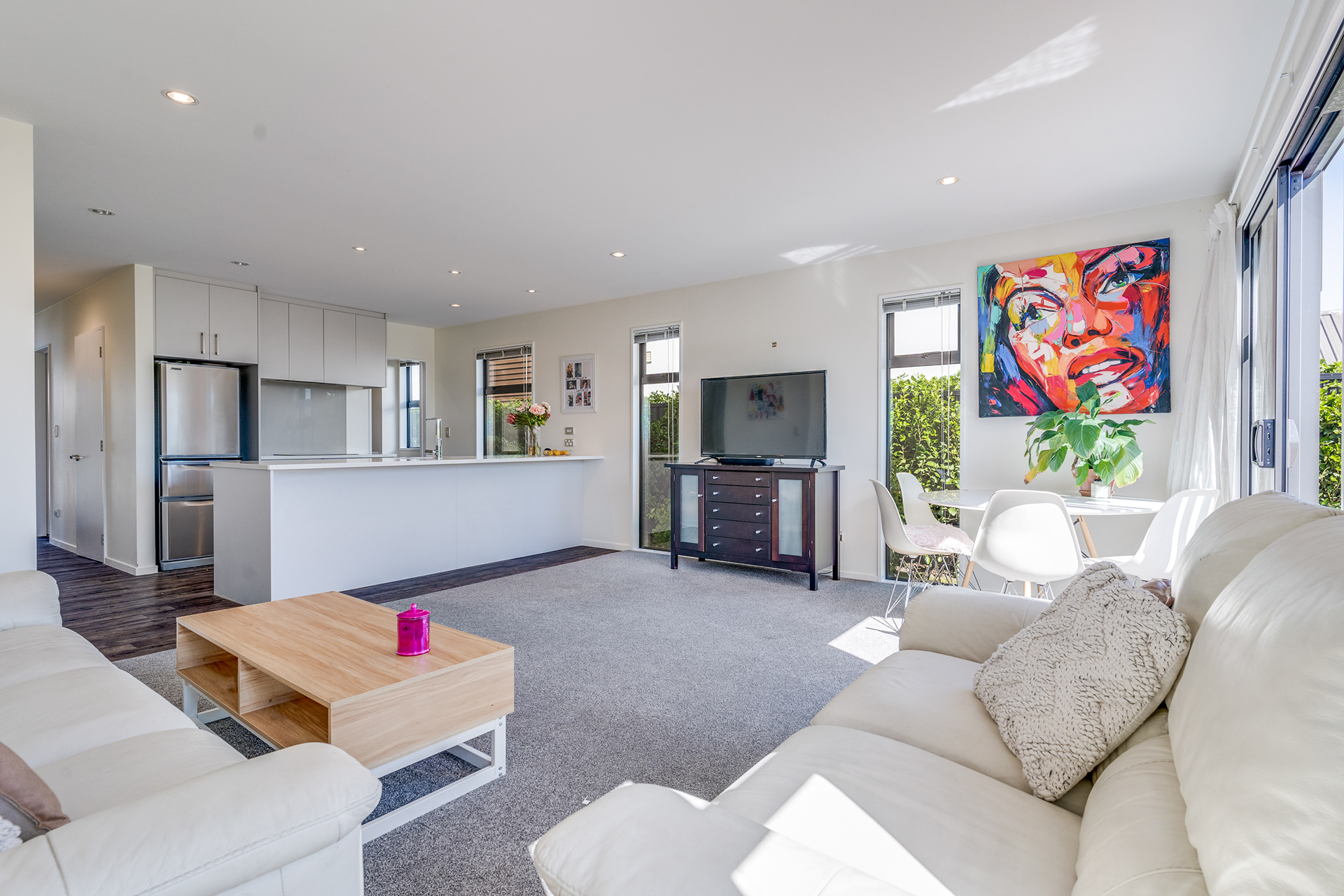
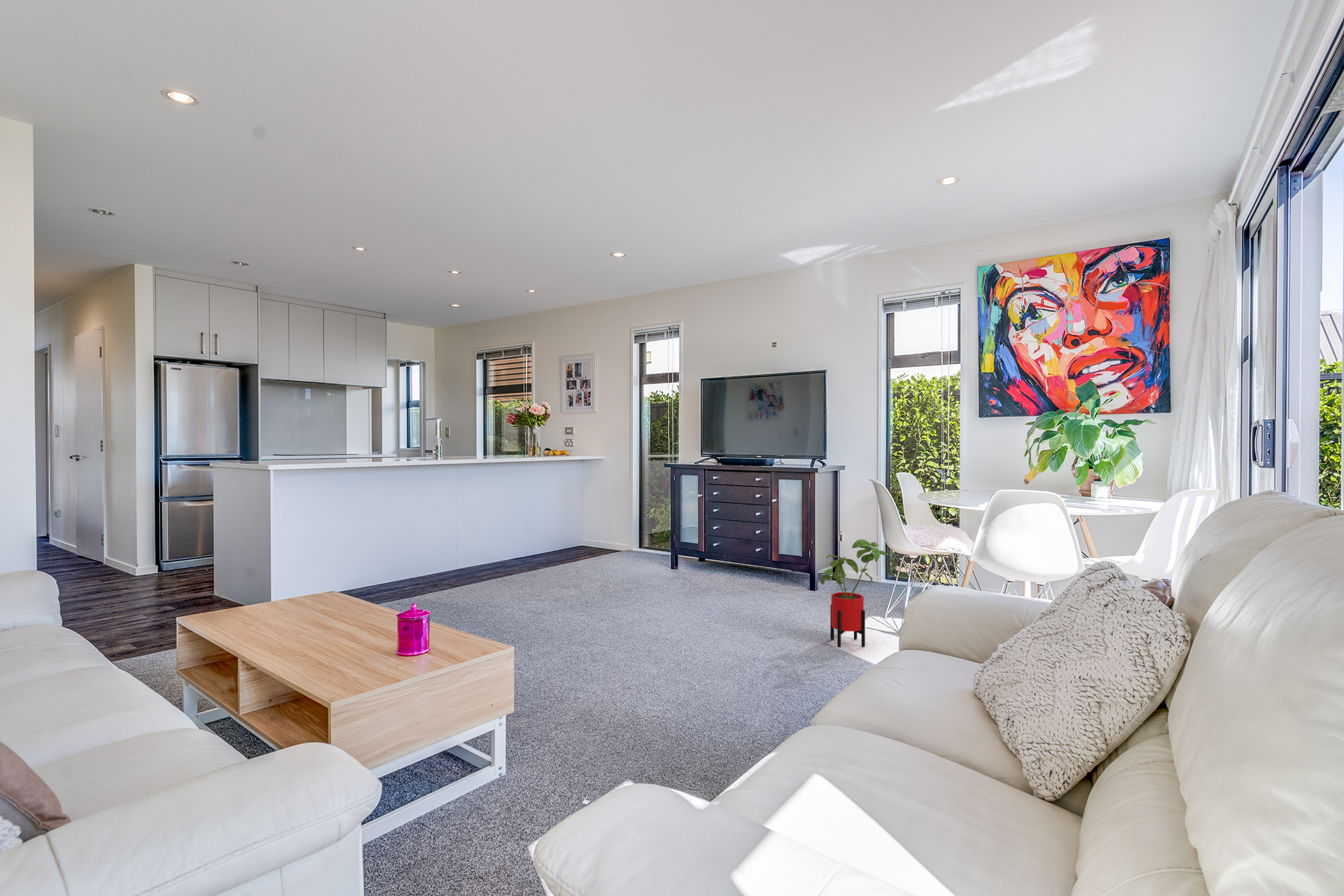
+ house plant (848, 590)
